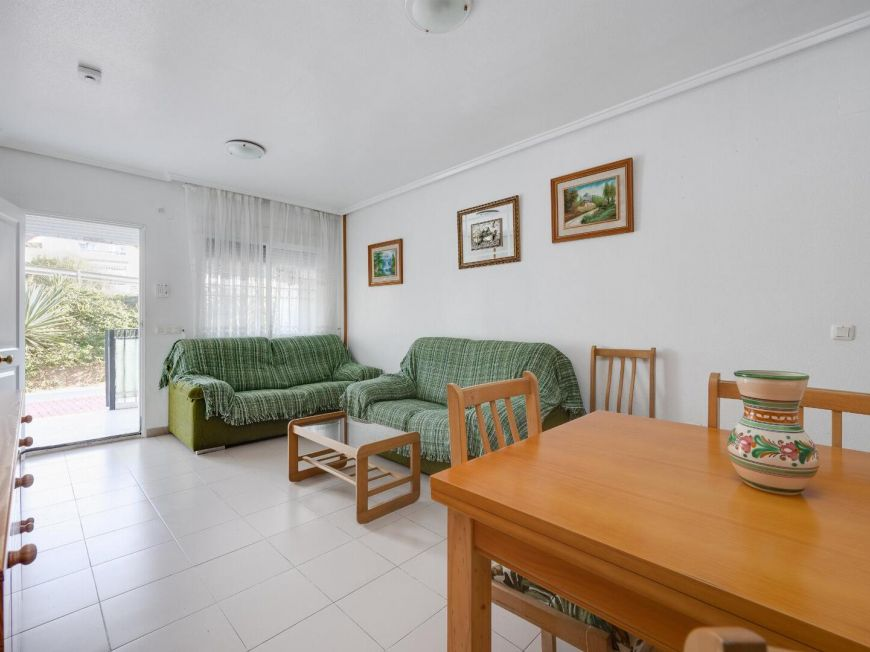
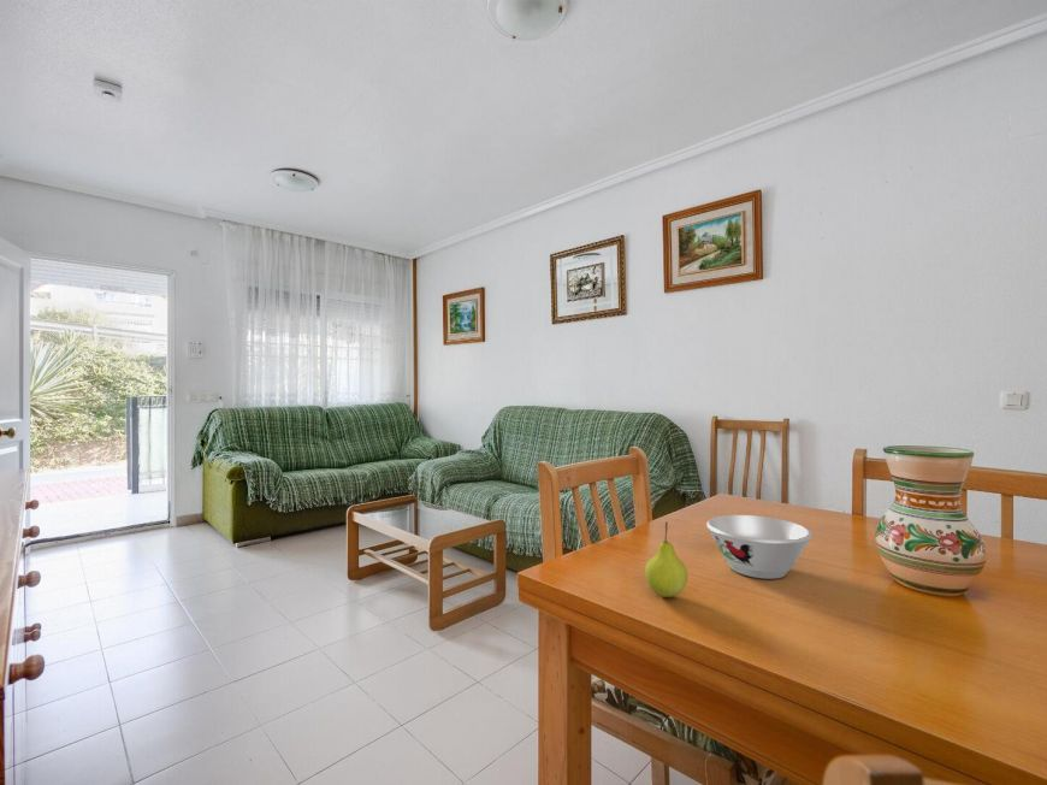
+ fruit (666, 560)
+ bowl (757, 547)
